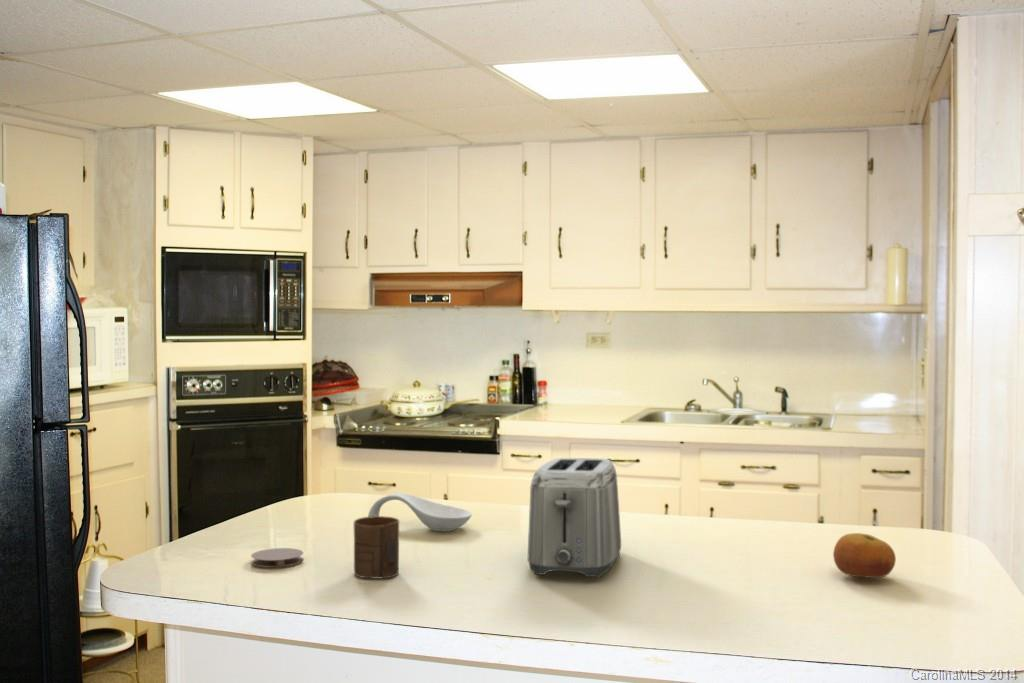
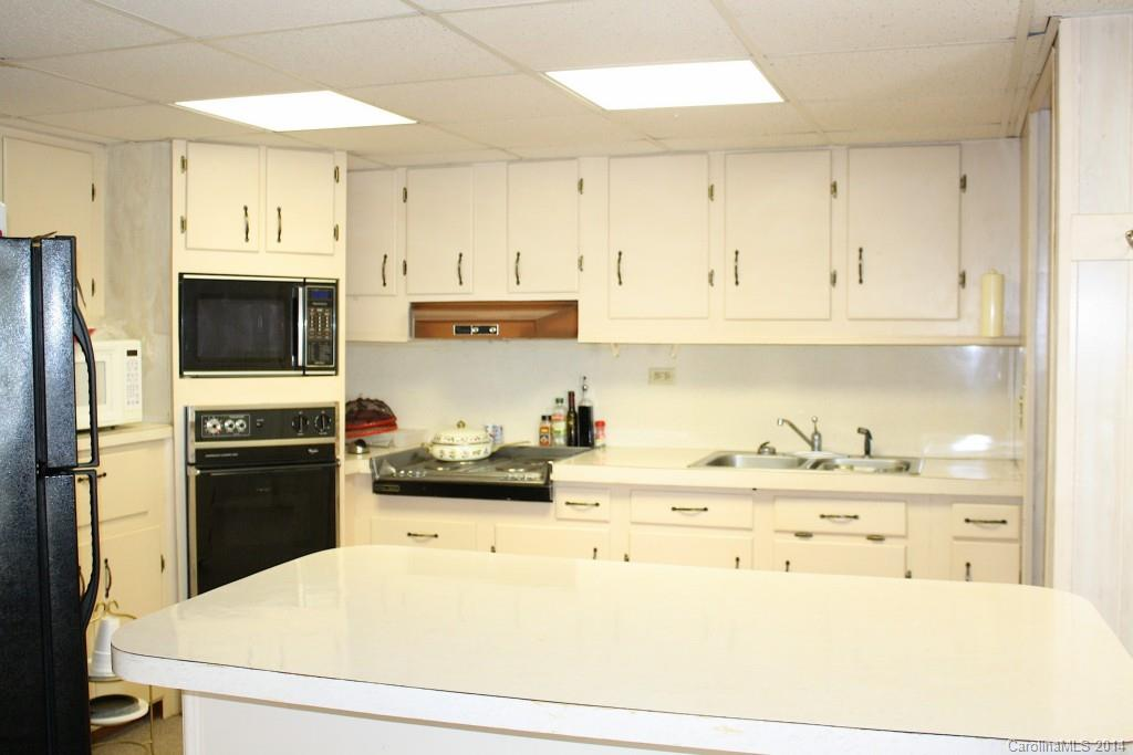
- coaster (277, 557)
- toaster (577, 512)
- spoon rest (419, 511)
- fruit (863, 556)
- cup (377, 547)
